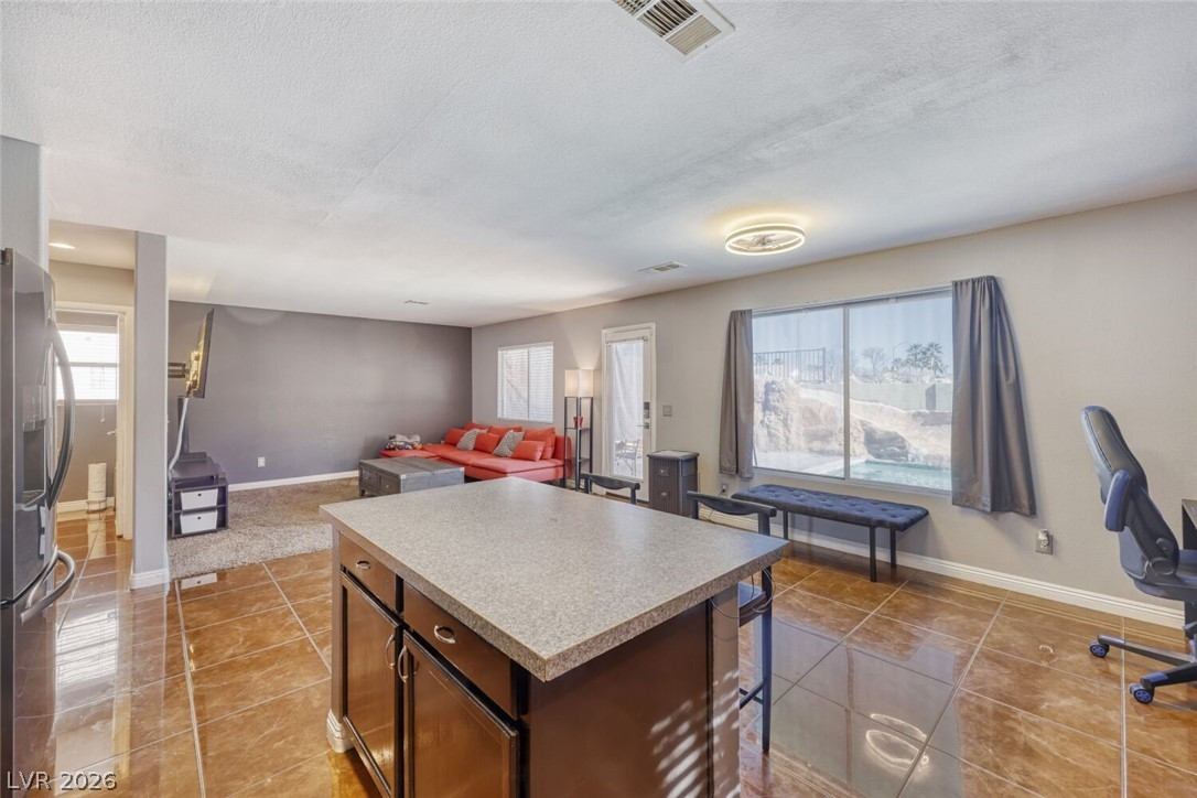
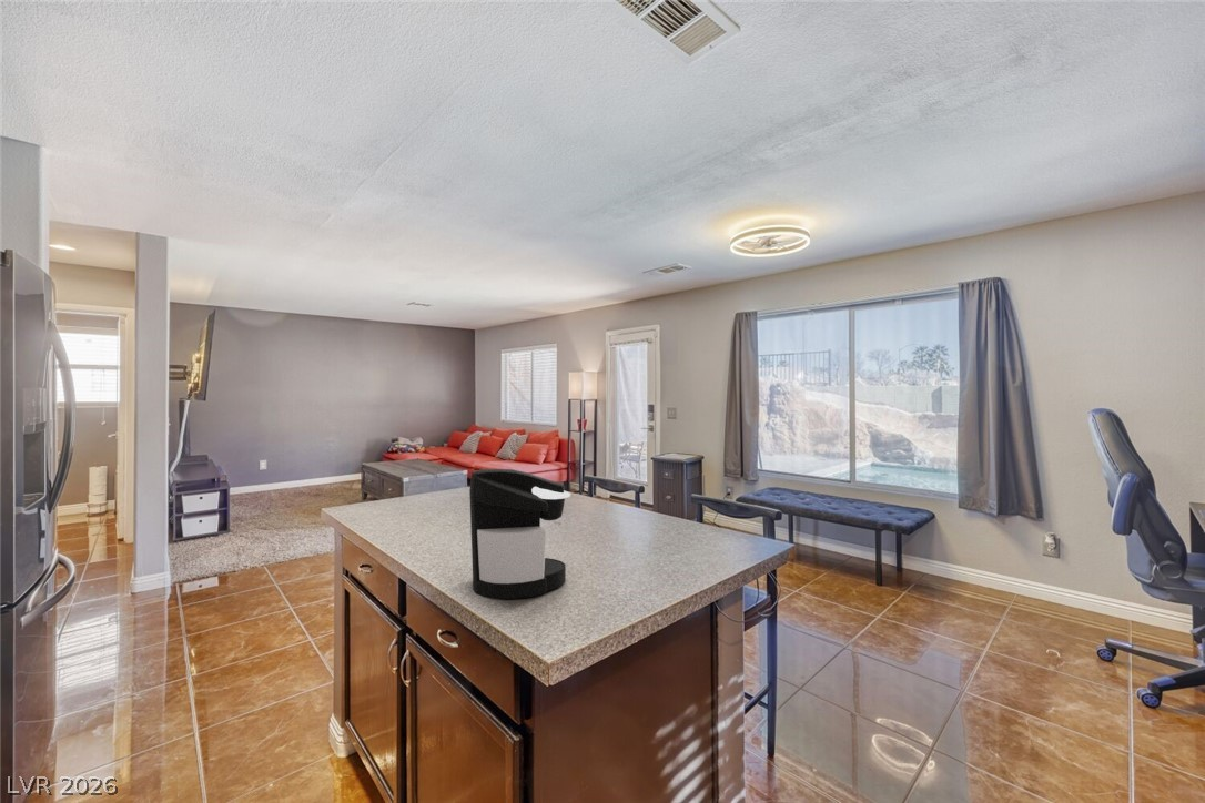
+ coffee maker (522, 525)
